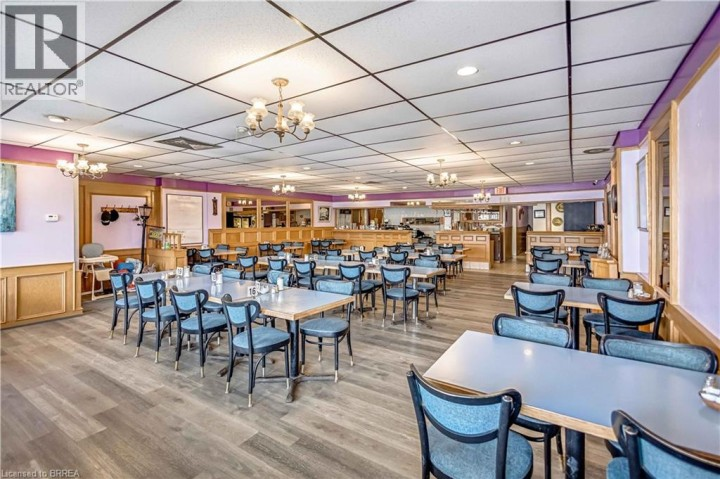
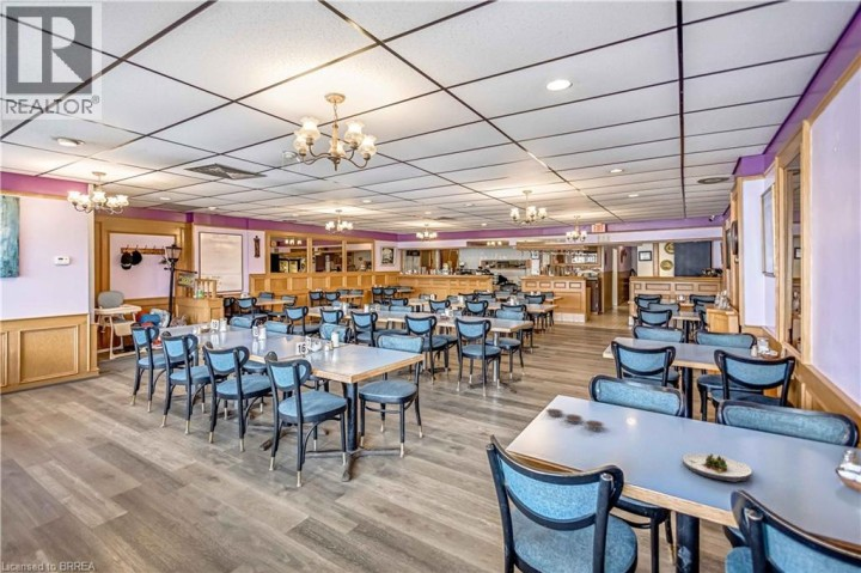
+ salad plate (715, 462)
+ plate (573, 417)
